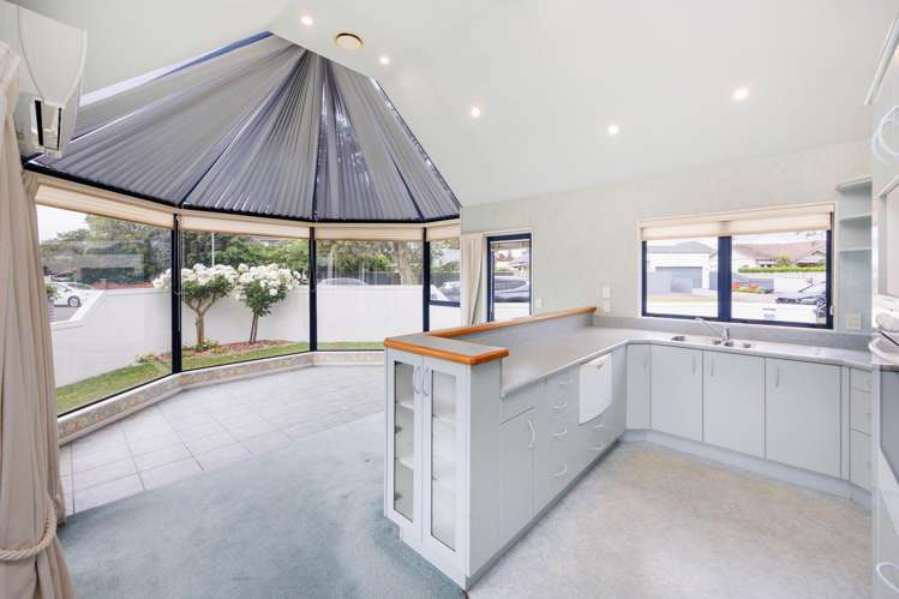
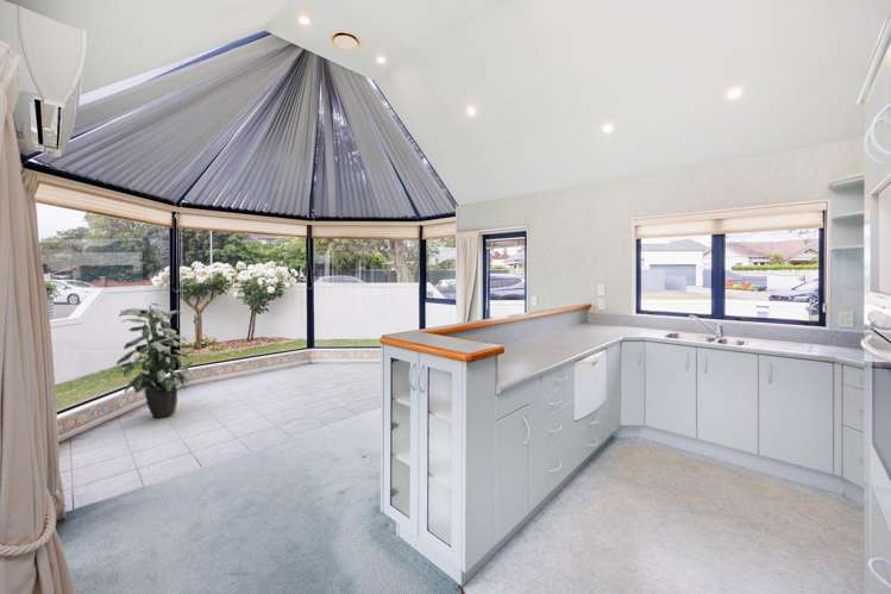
+ indoor plant (155, 359)
